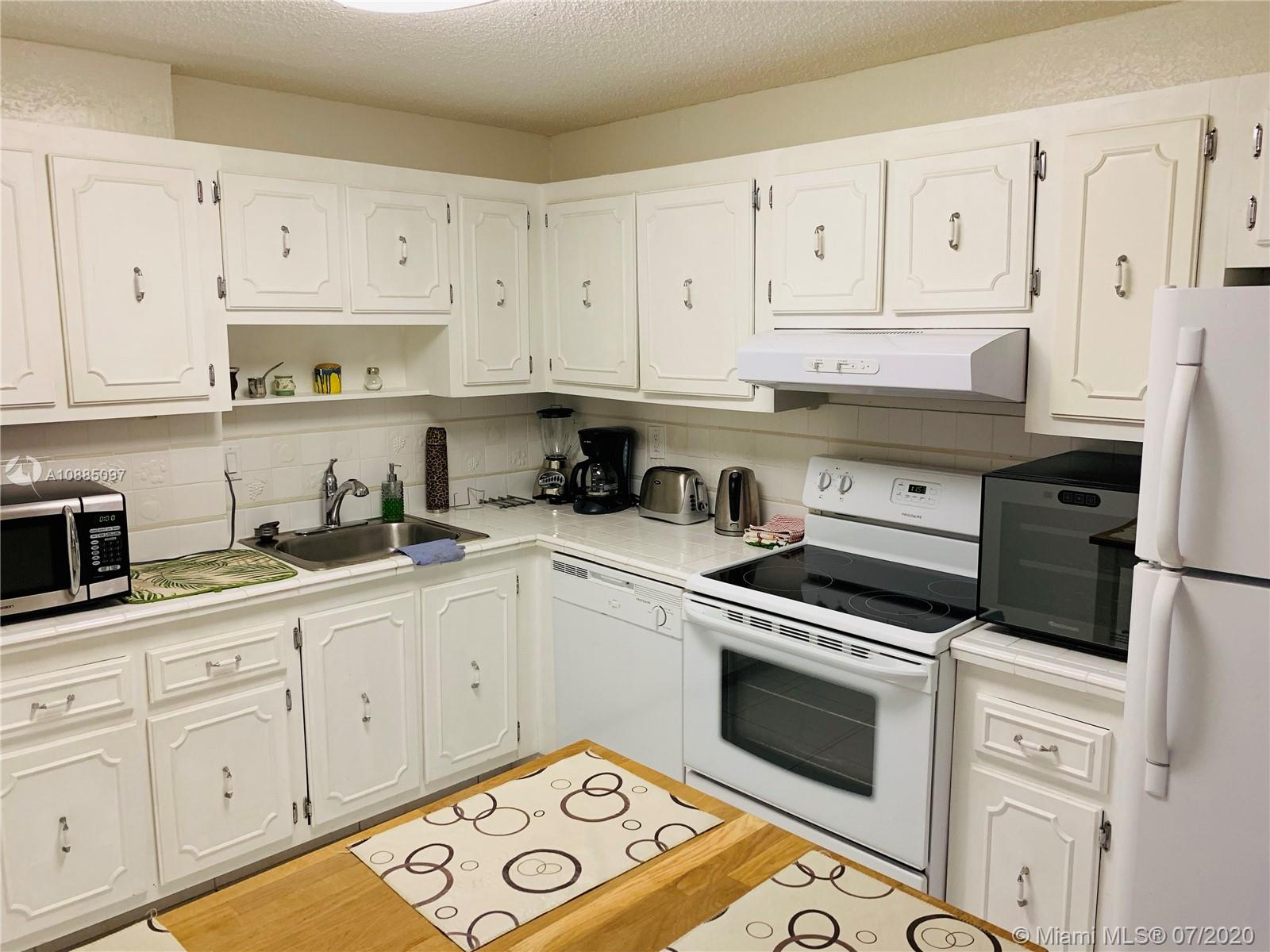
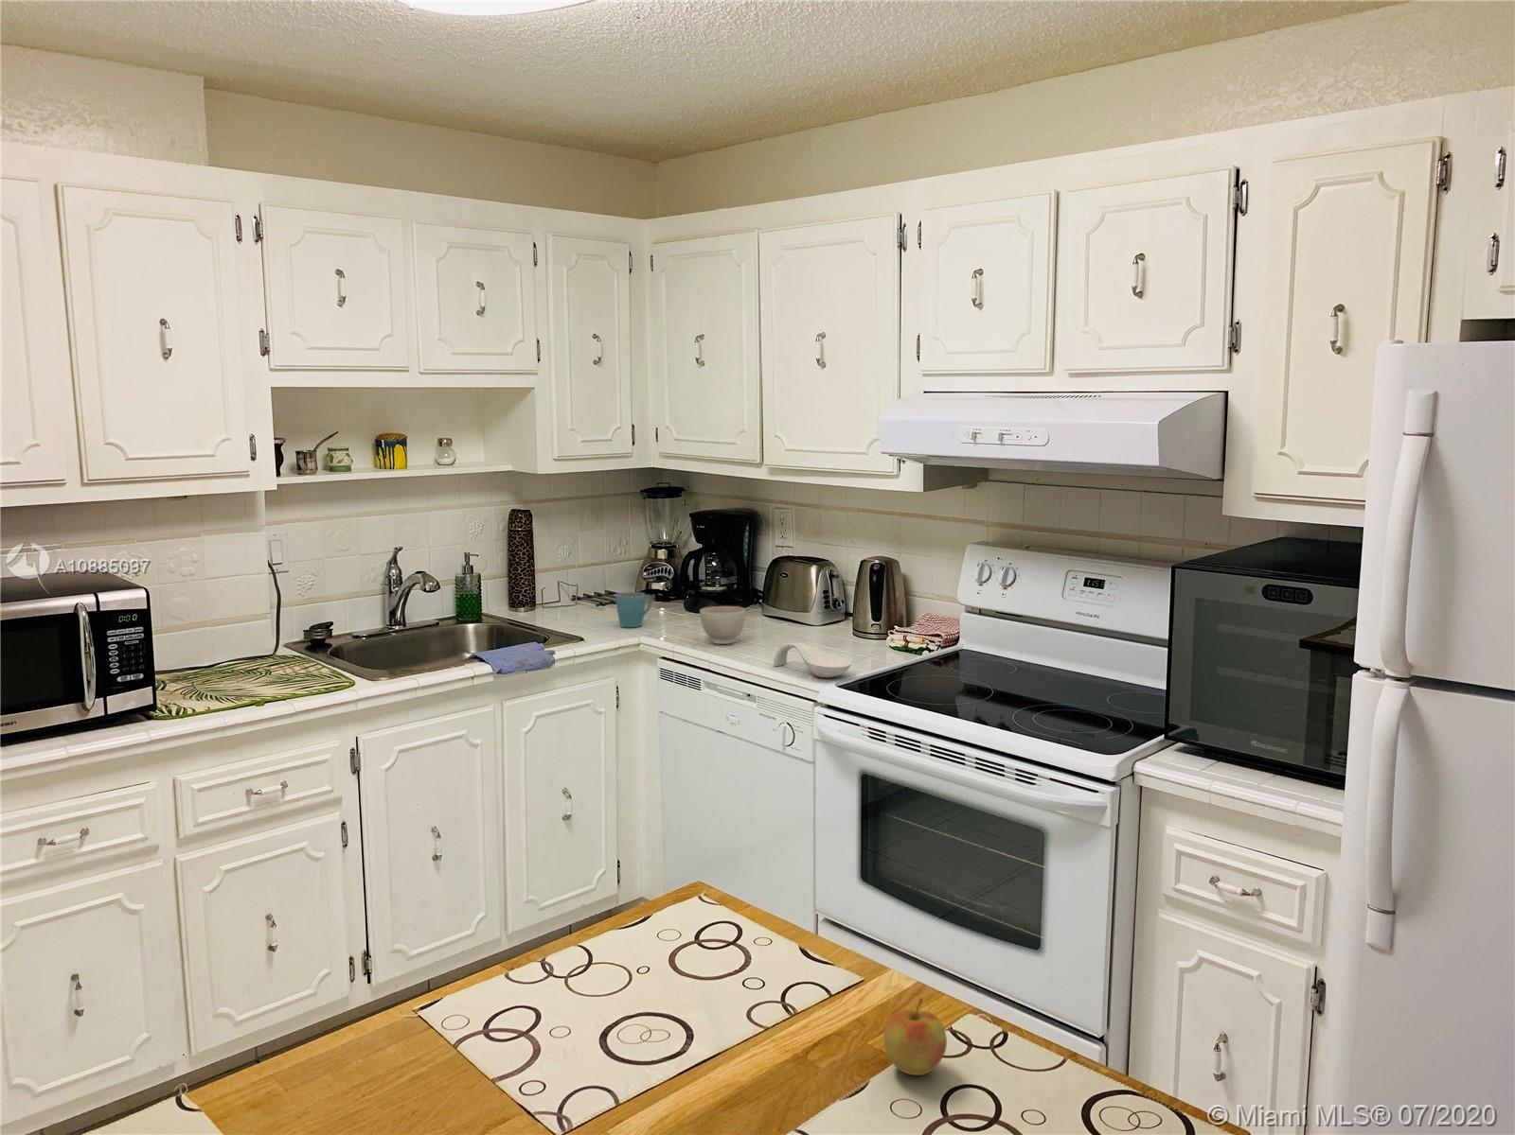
+ spoon rest (810, 658)
+ mug (636, 608)
+ apple (915, 1035)
+ bowl (723, 625)
